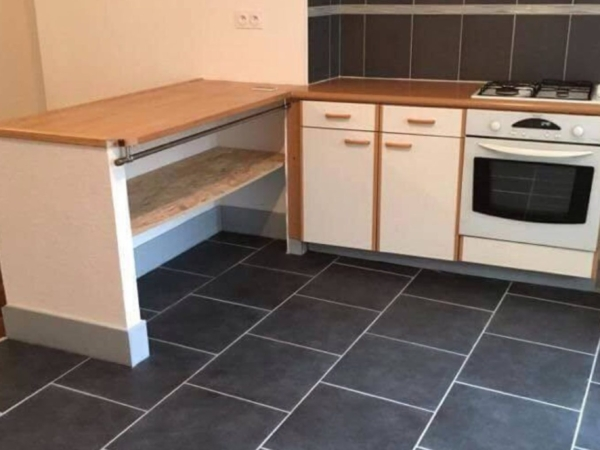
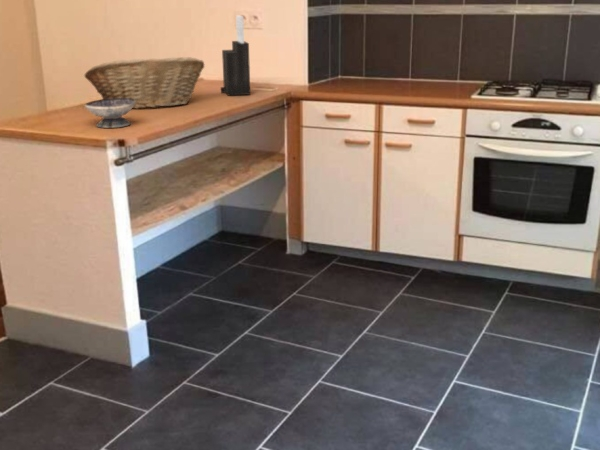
+ fruit basket (146, 79)
+ bowl (111, 113)
+ knife block (233, 55)
